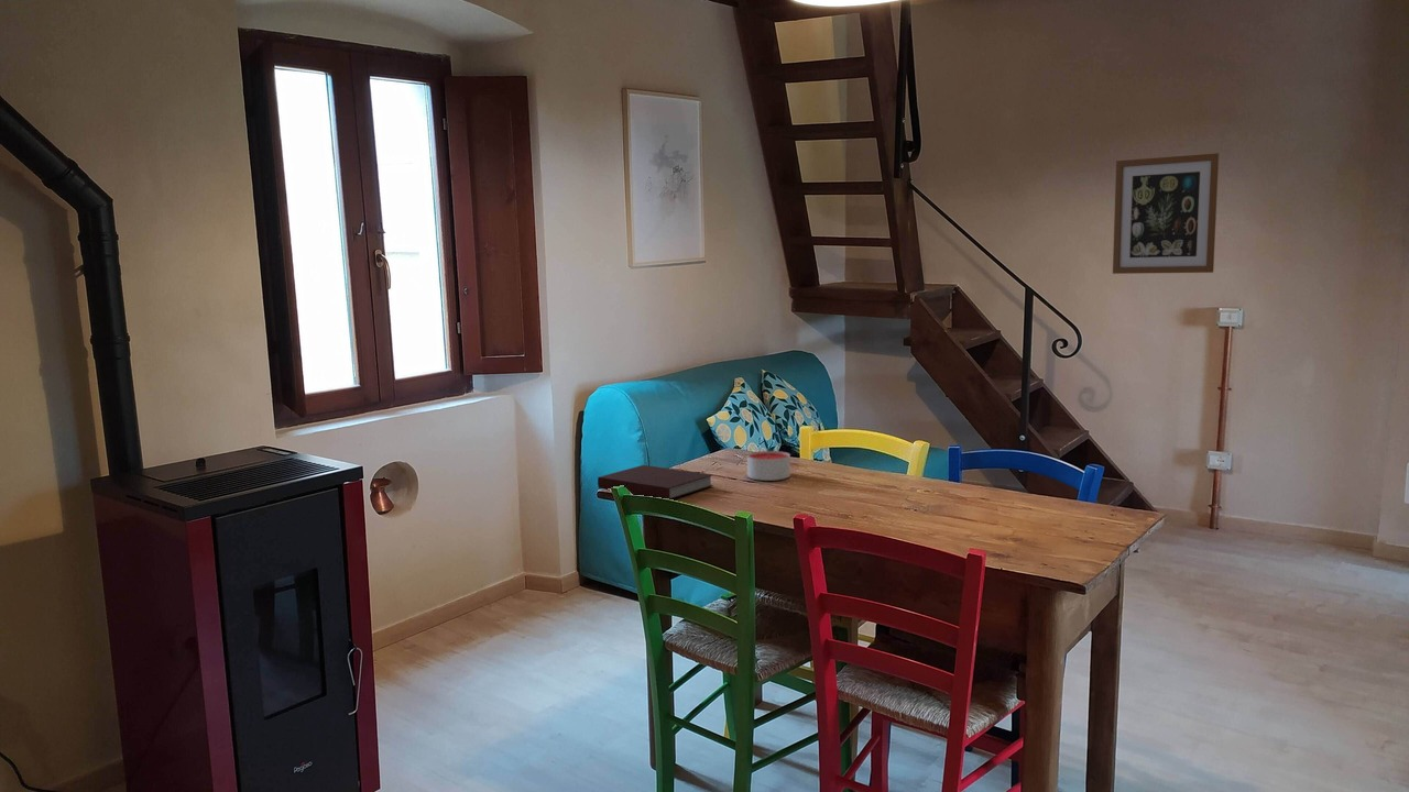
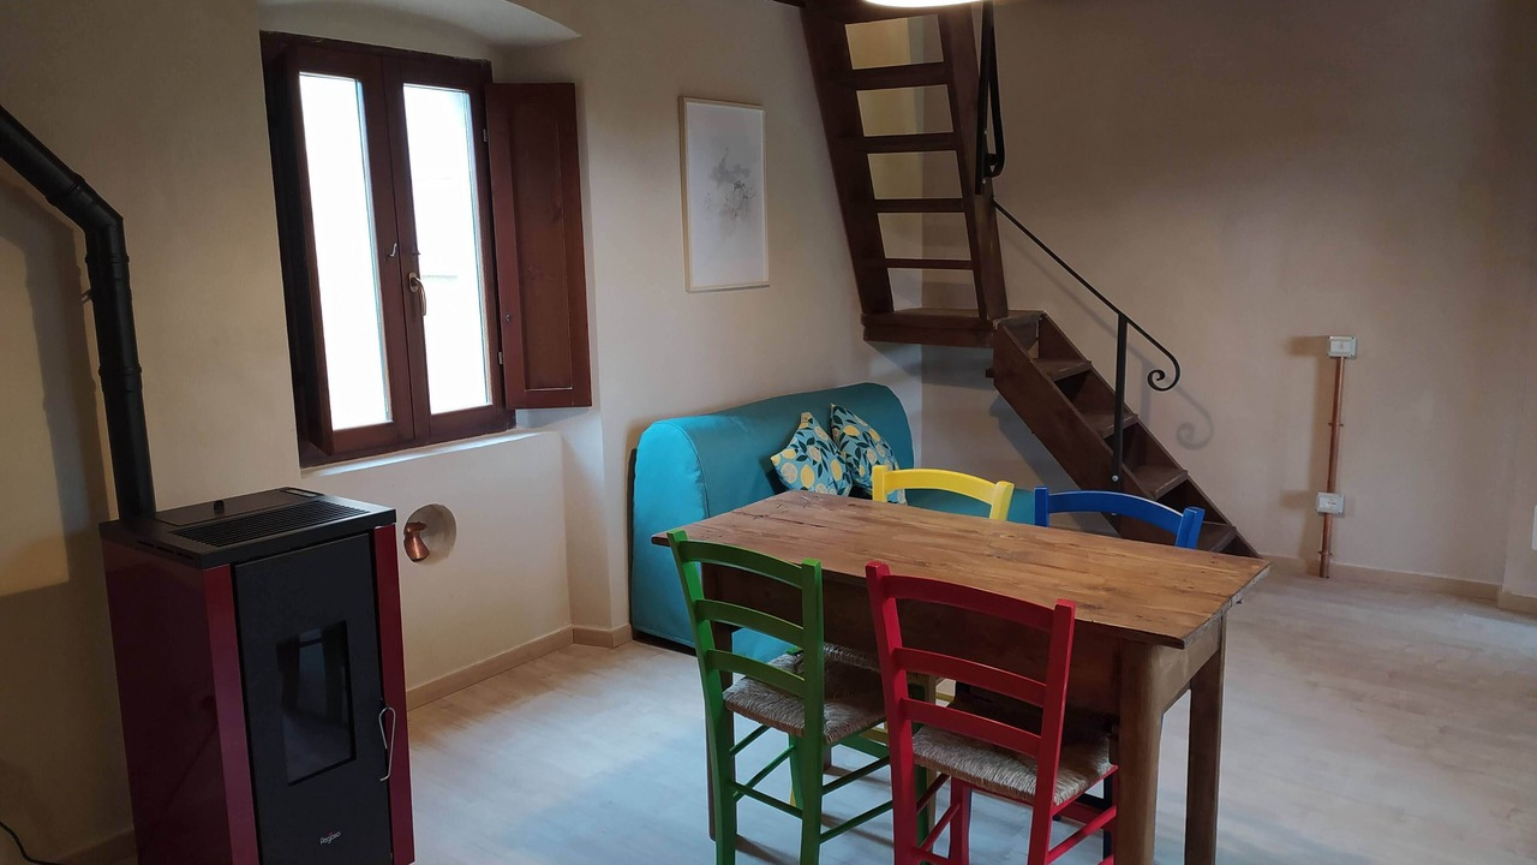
- notebook (655, 481)
- wall art (1164, 216)
- candle (768, 464)
